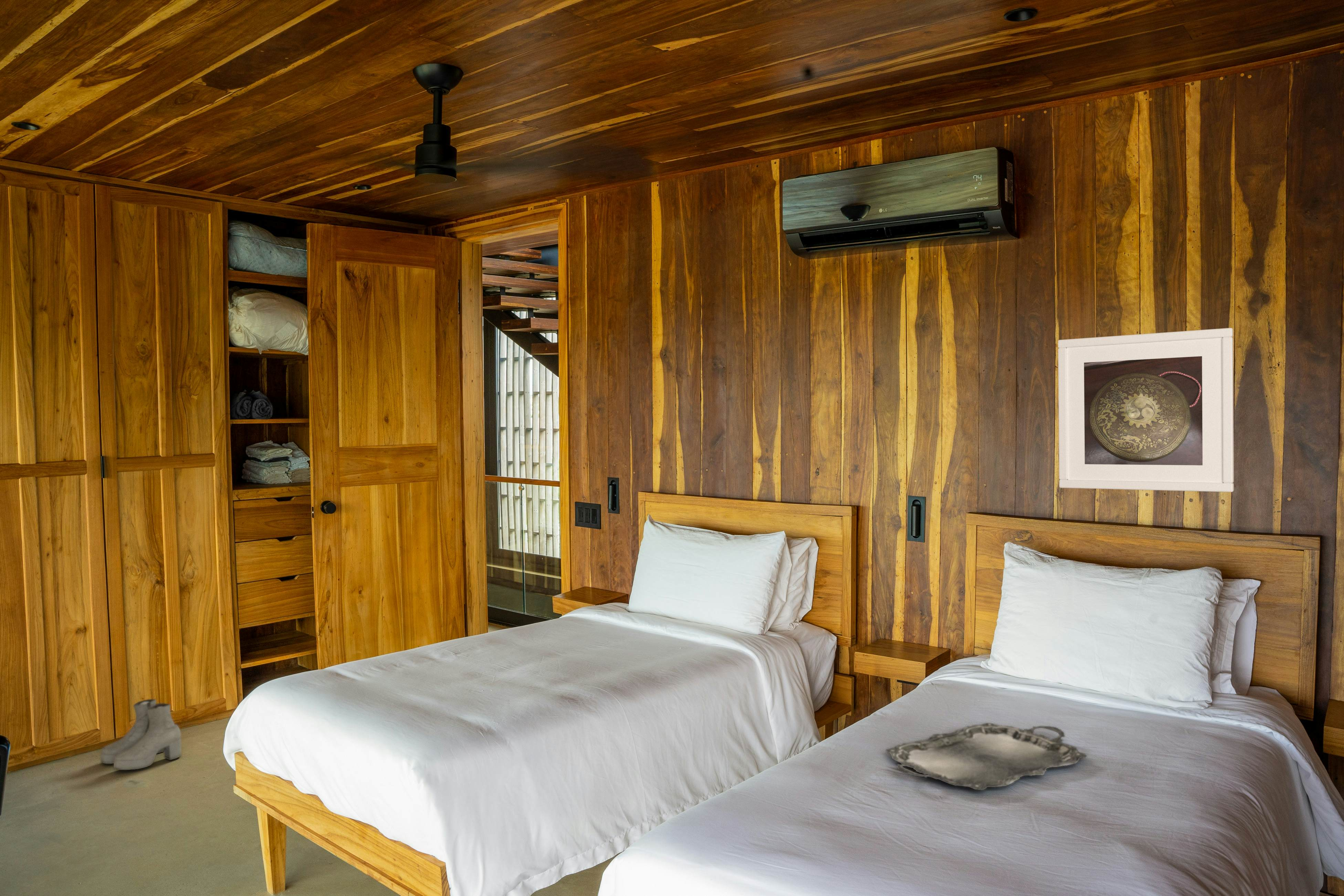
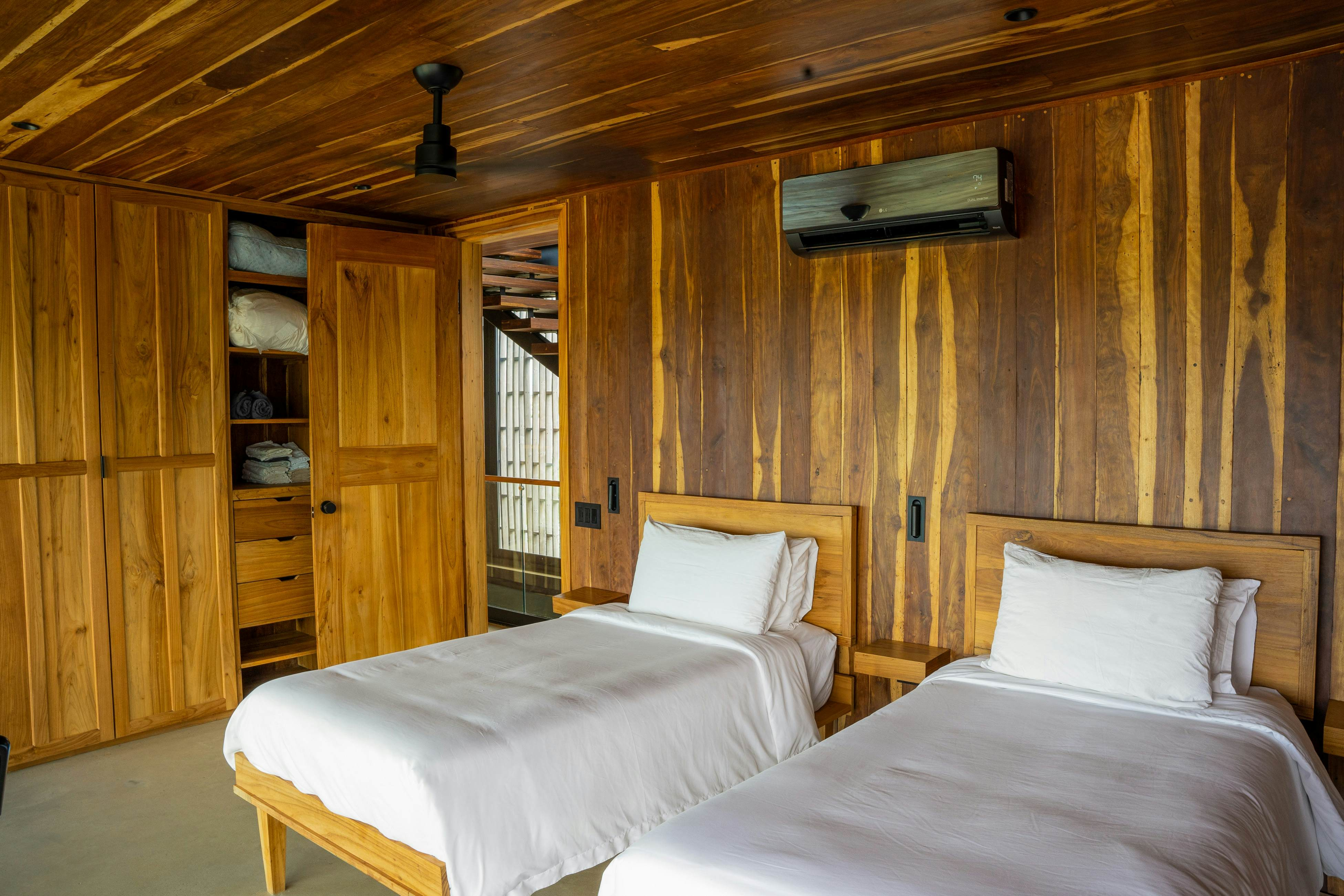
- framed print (1142, 412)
- serving tray (985, 753)
- boots (141, 732)
